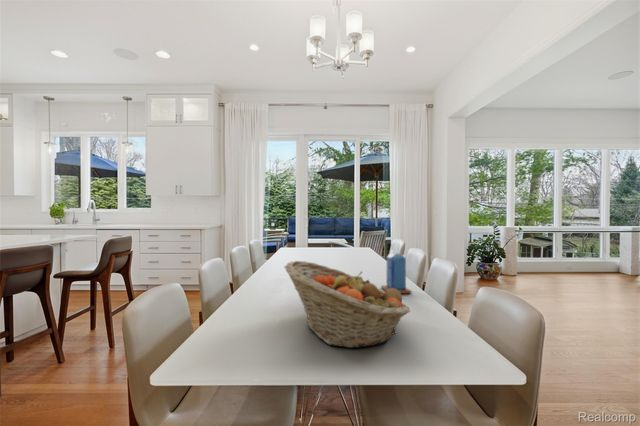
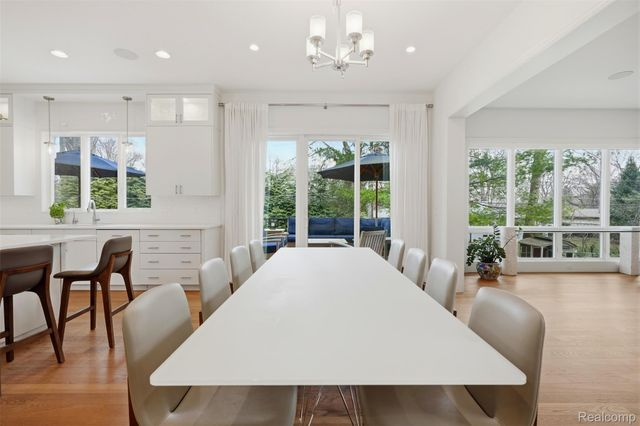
- candle (395, 270)
- fruit basket (343, 295)
